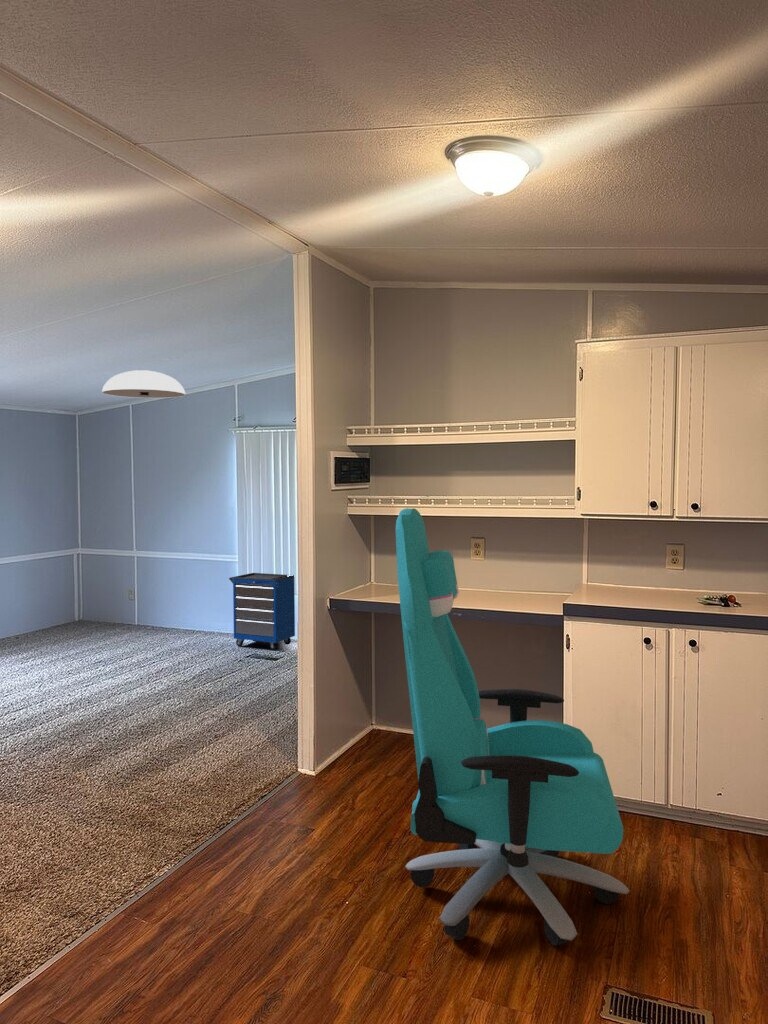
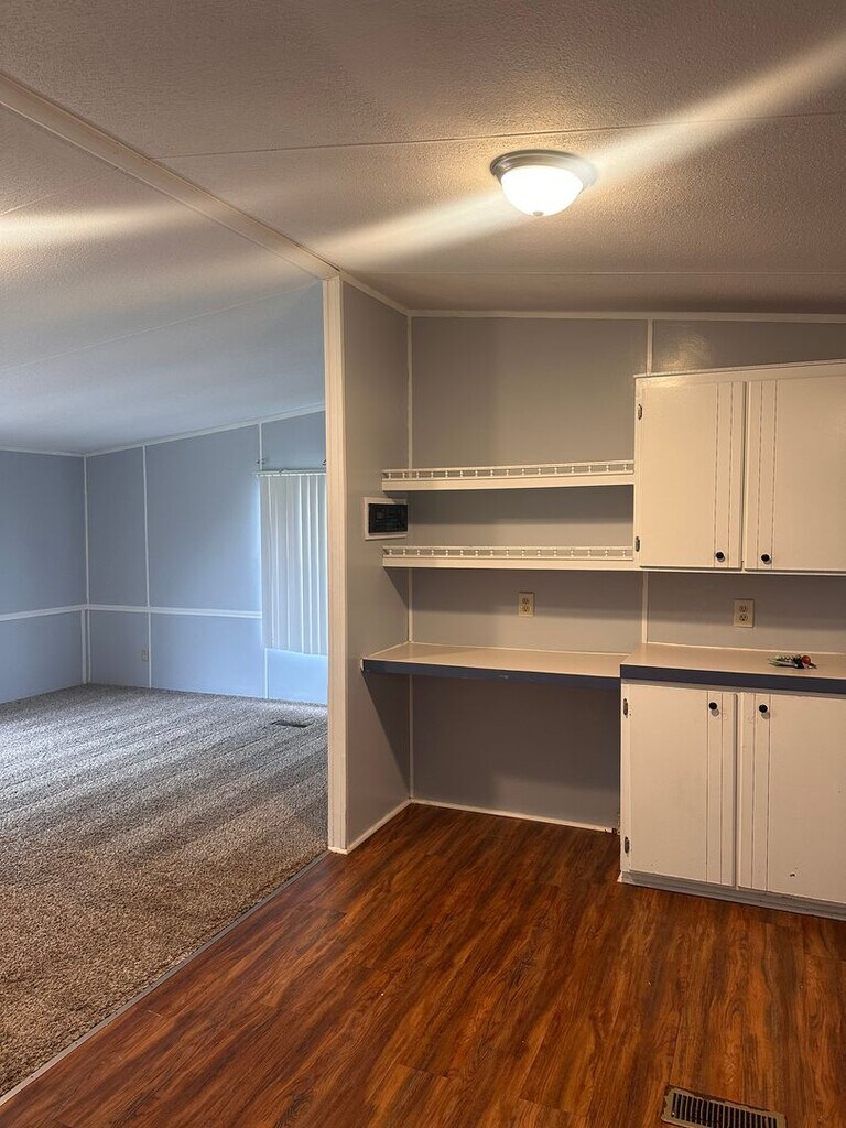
- ceiling light (144, 383)
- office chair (510, 703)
- cabinet (262, 610)
